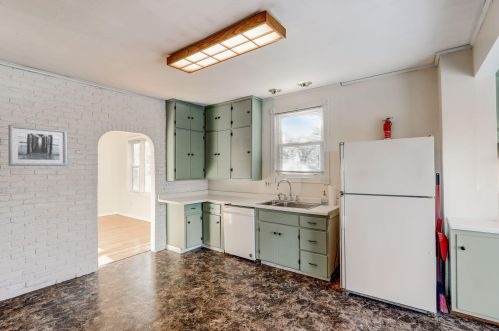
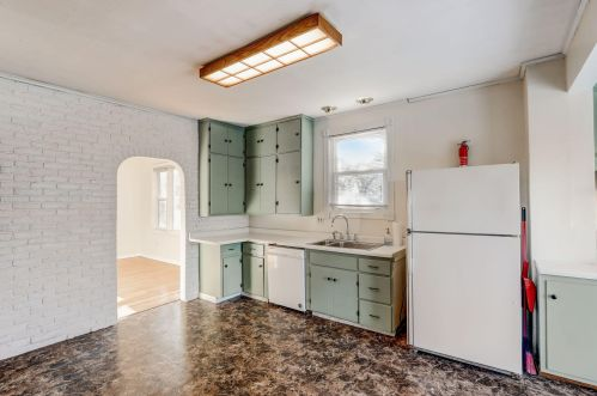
- wall art (39, 146)
